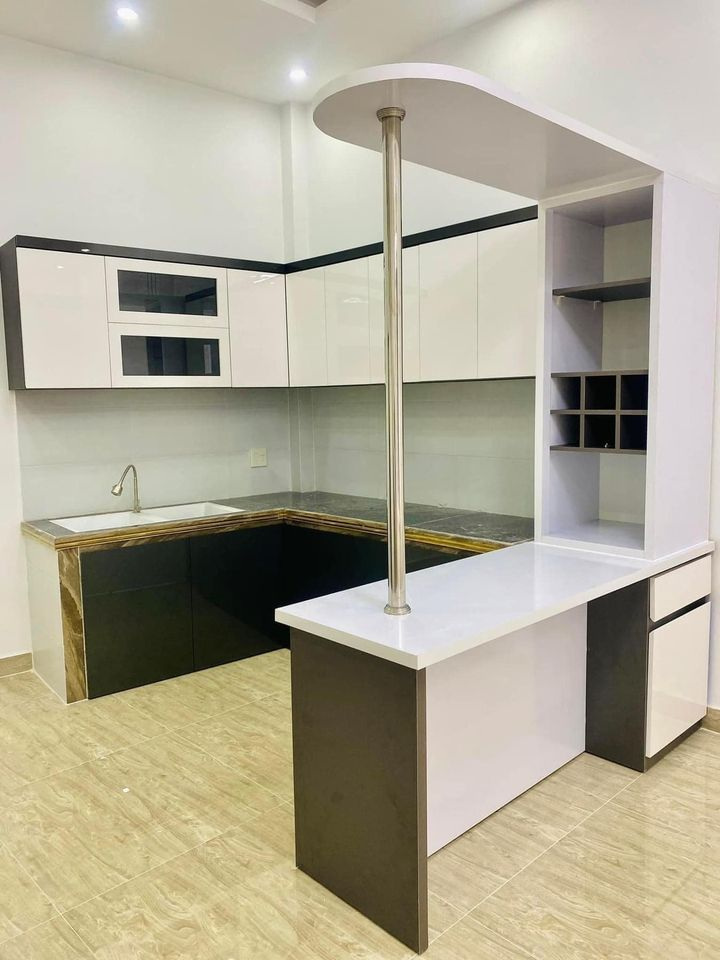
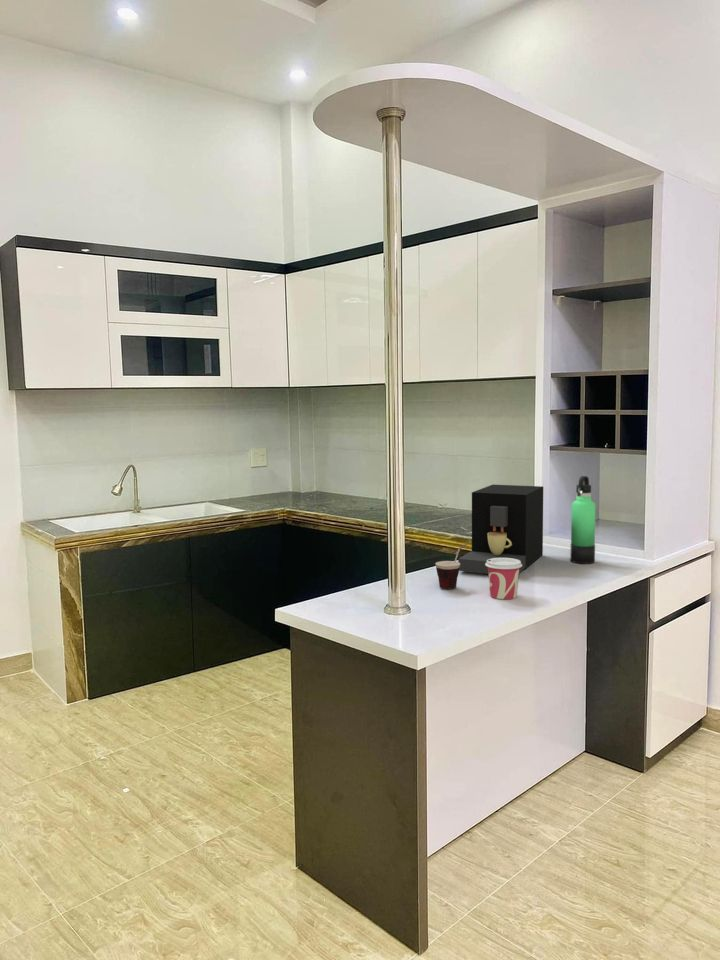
+ thermos bottle (583, 518)
+ cup (454, 565)
+ coffee maker (502, 527)
+ cup (503, 578)
